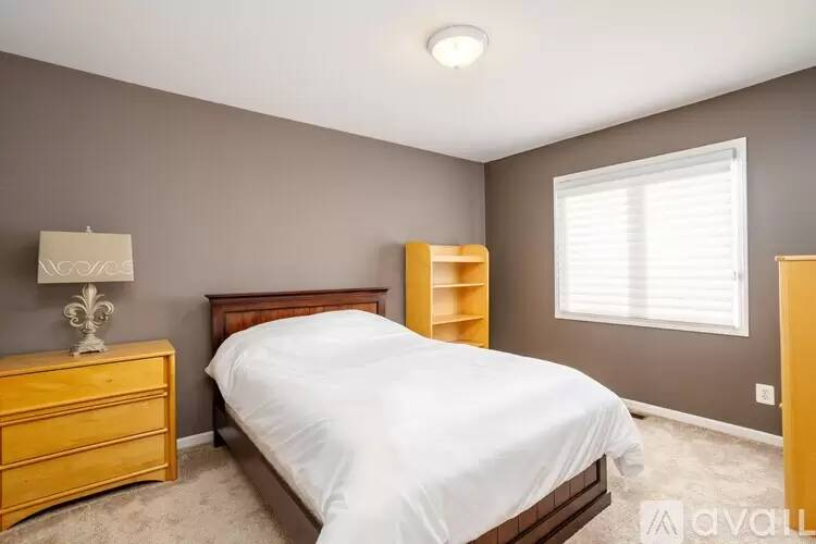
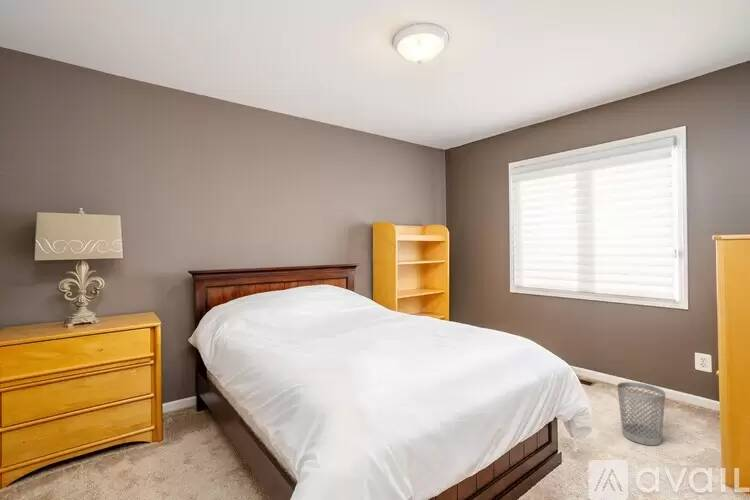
+ wastebasket (640, 413)
